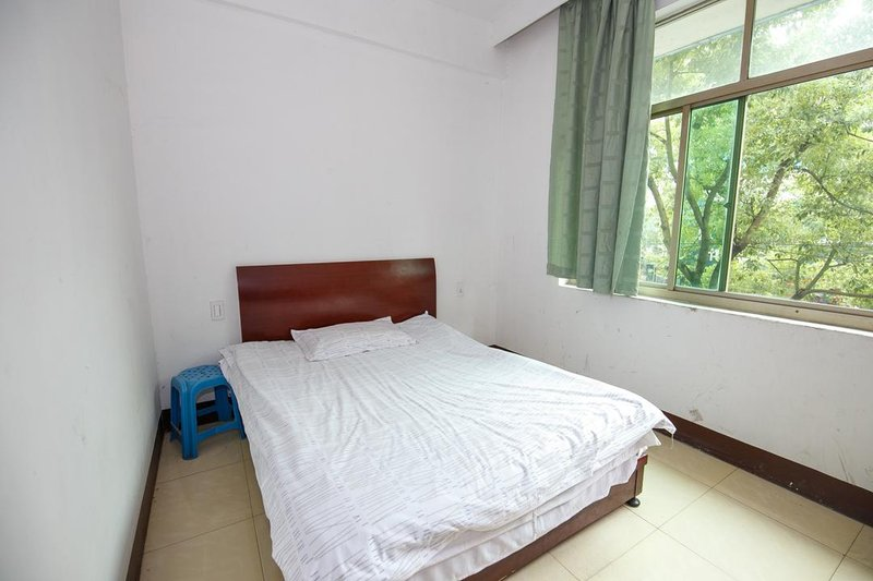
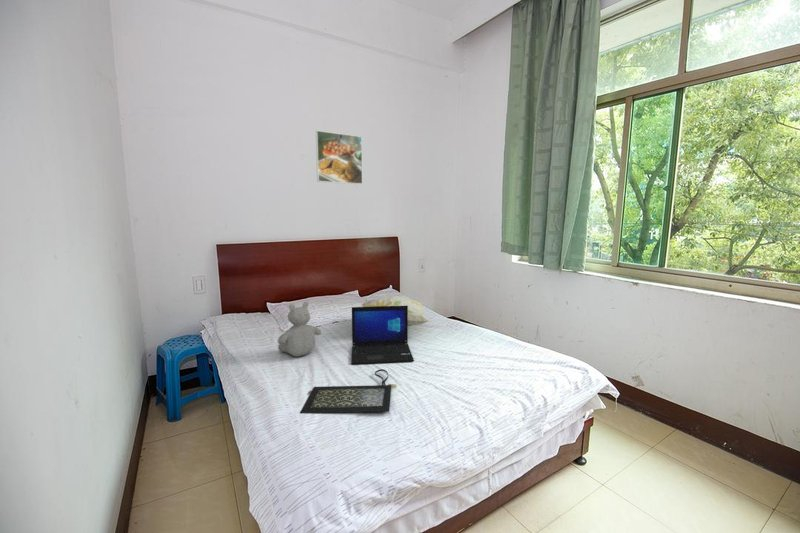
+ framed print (339, 158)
+ decorative pillow (392, 305)
+ teddy bear (296, 327)
+ laptop (381, 333)
+ clutch bag (353, 396)
